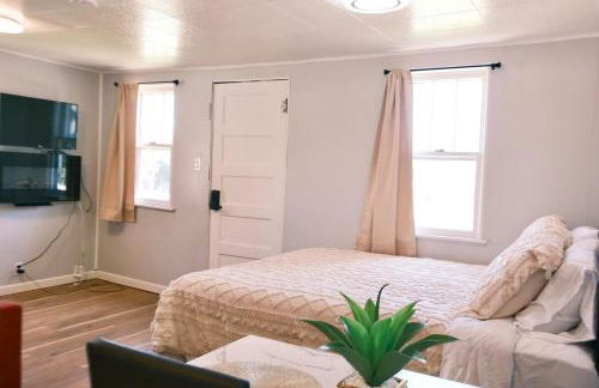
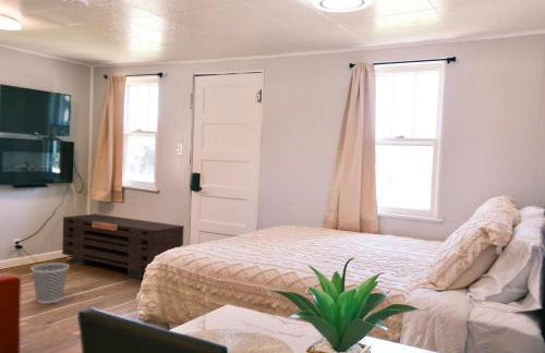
+ wastebasket (49, 282)
+ dresser (119, 244)
